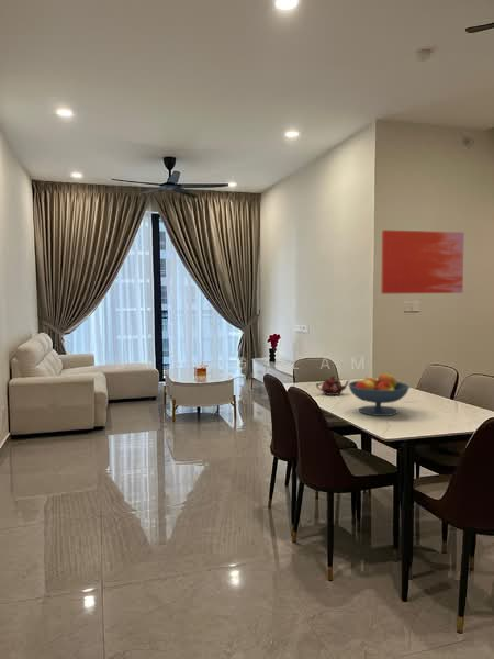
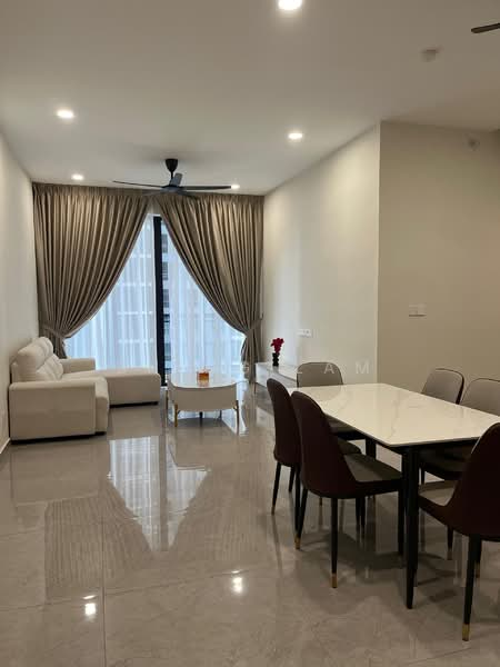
- teapot (333, 384)
- wall art (423, 263)
- fruit bowl (378, 393)
